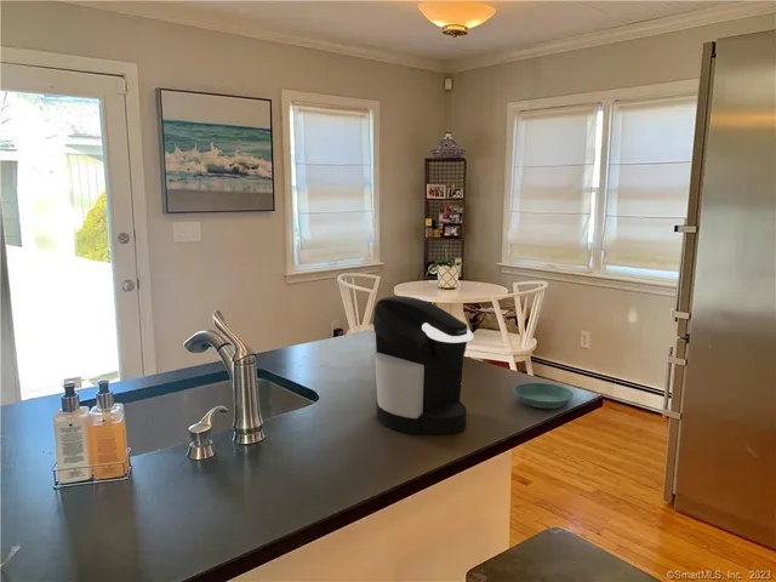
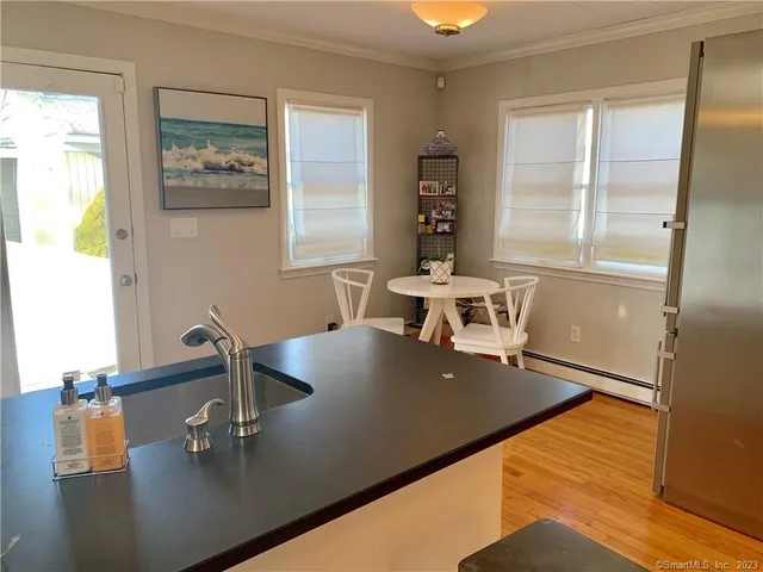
- coffee maker (424, 360)
- saucer (542, 396)
